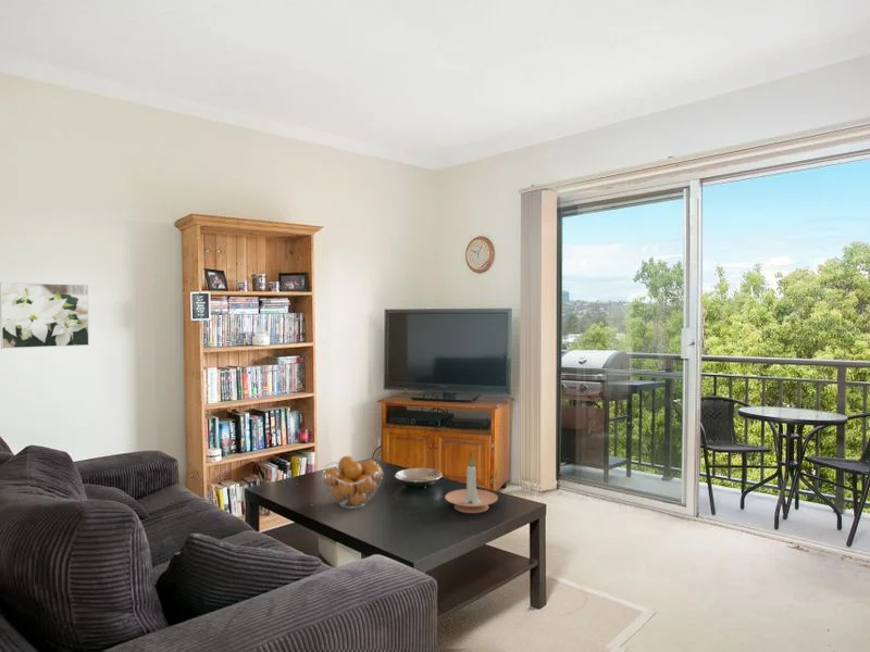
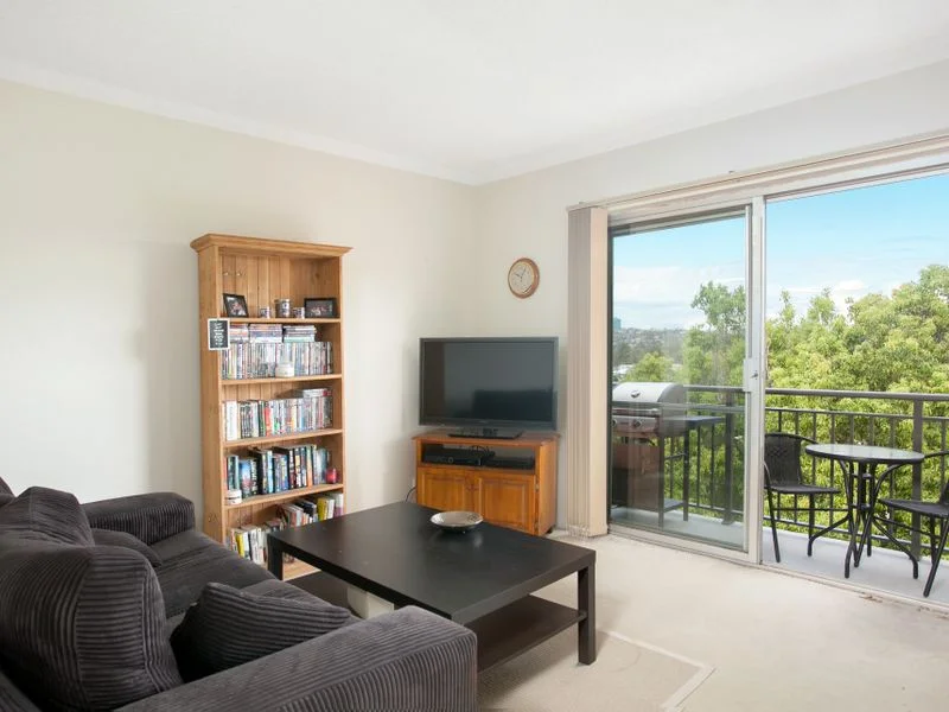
- candle holder (471, 478)
- fruit basket (352, 481)
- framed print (46, 315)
